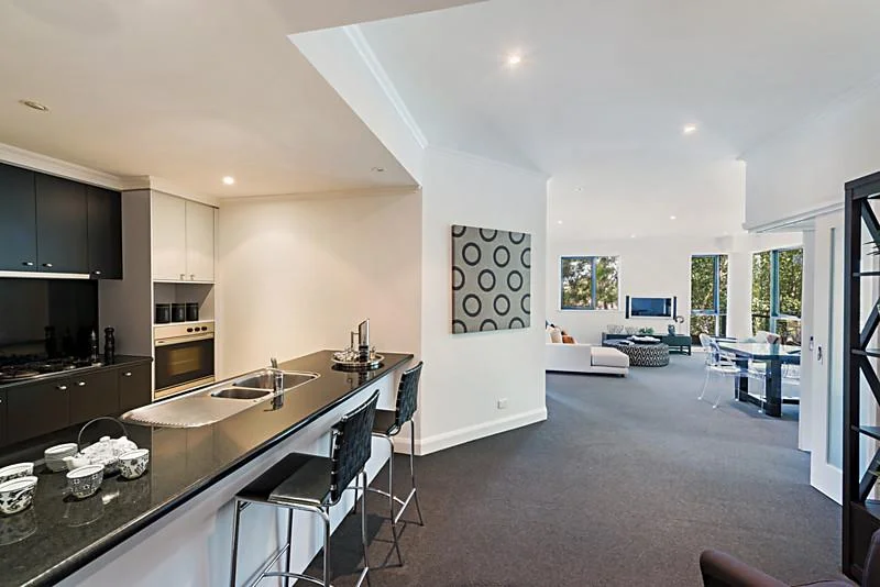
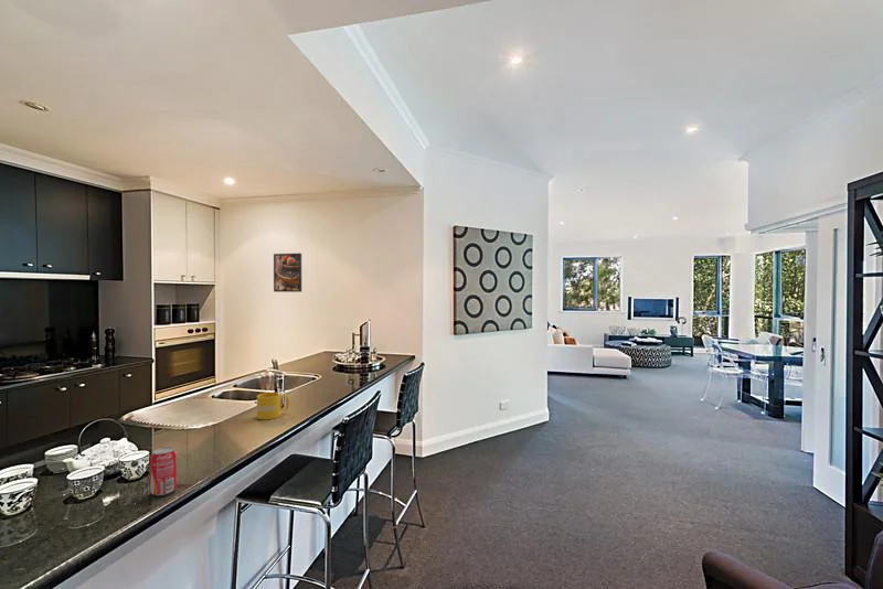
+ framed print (287, 272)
+ beverage can (163, 471)
+ mug (273, 405)
